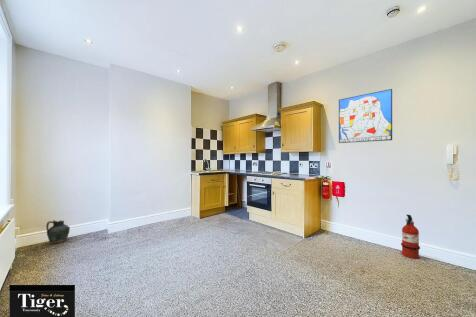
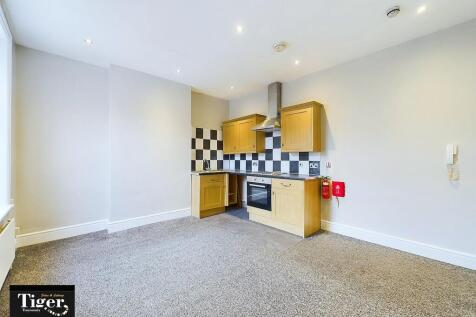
- ceramic jug (58, 230)
- wall art (363, 118)
- fire extinguisher (409, 235)
